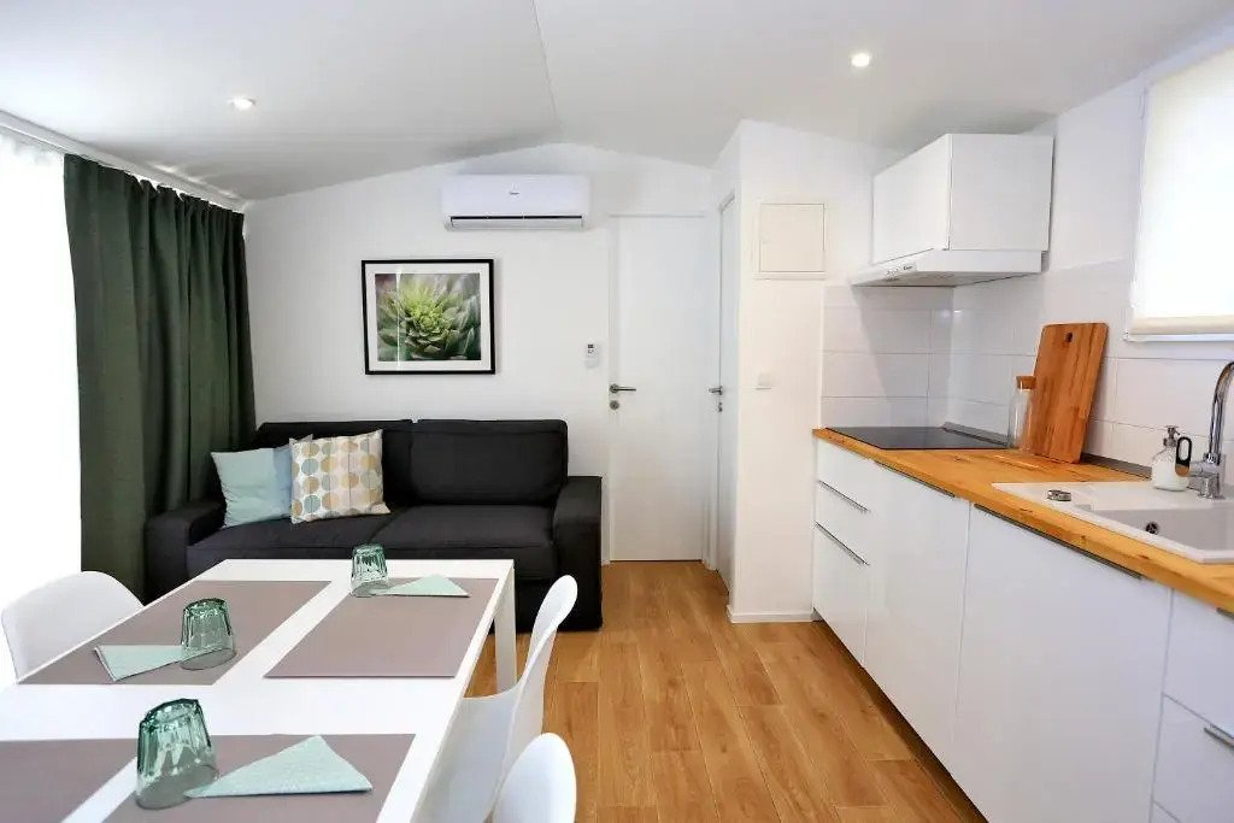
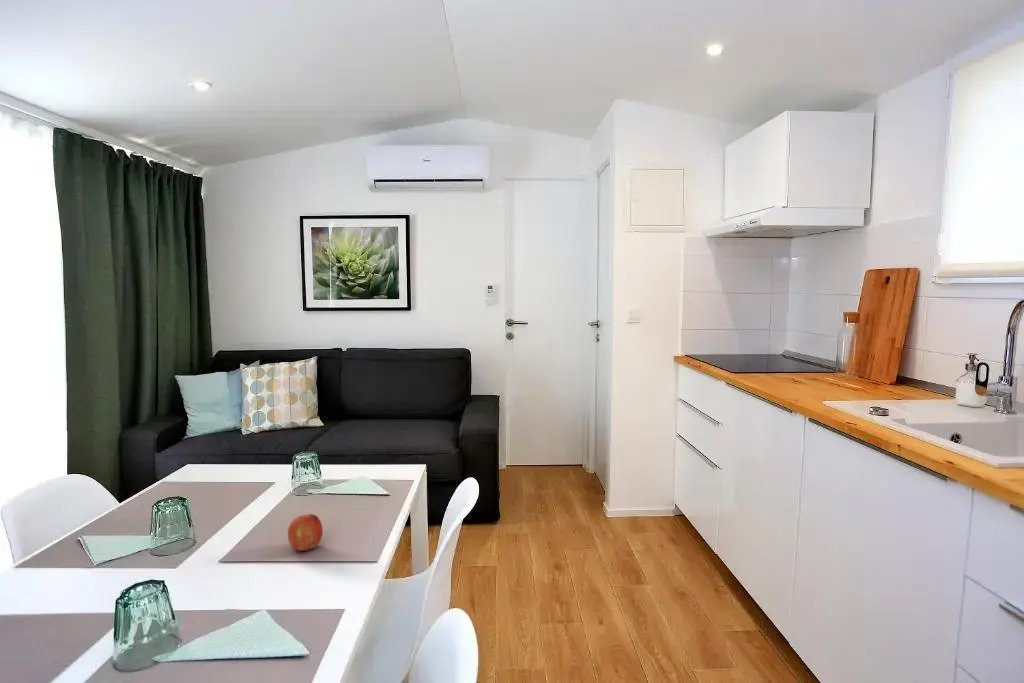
+ fruit (305, 531)
